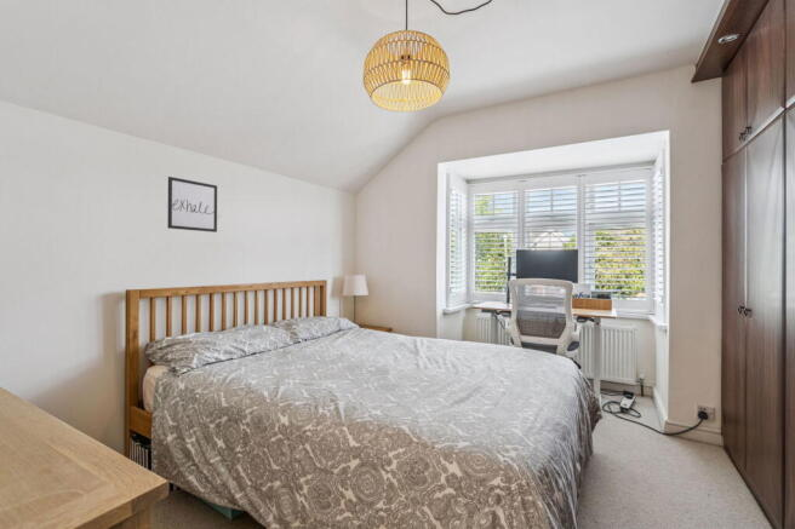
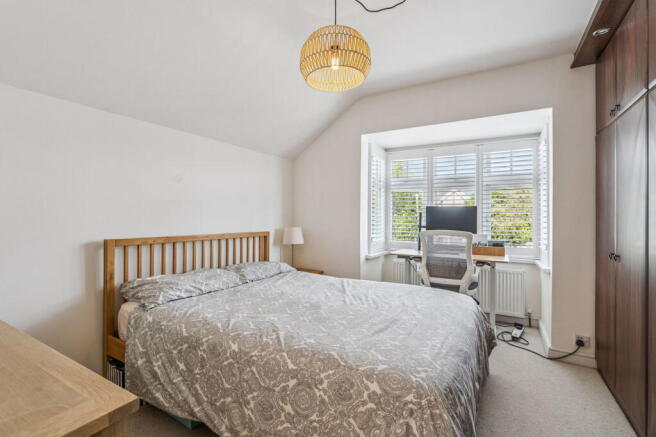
- wall art (193, 206)
